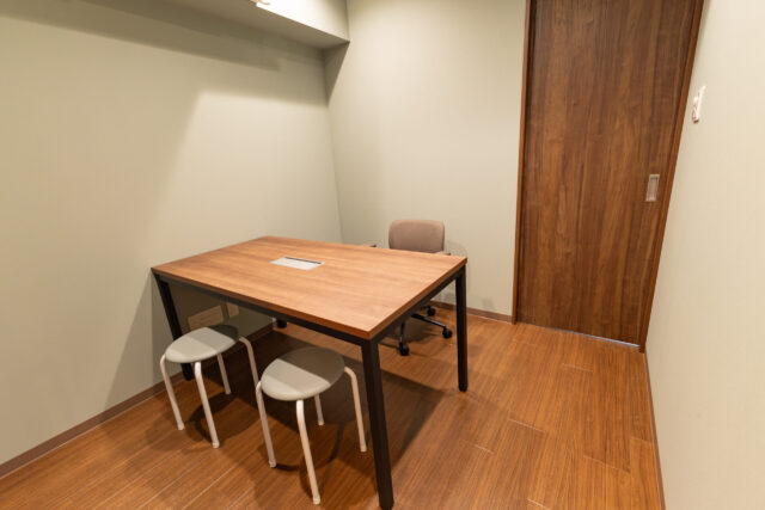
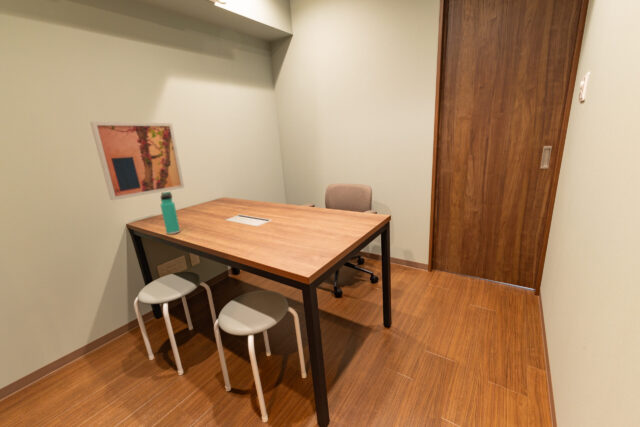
+ thermos bottle (169, 212)
+ wall art (143, 159)
